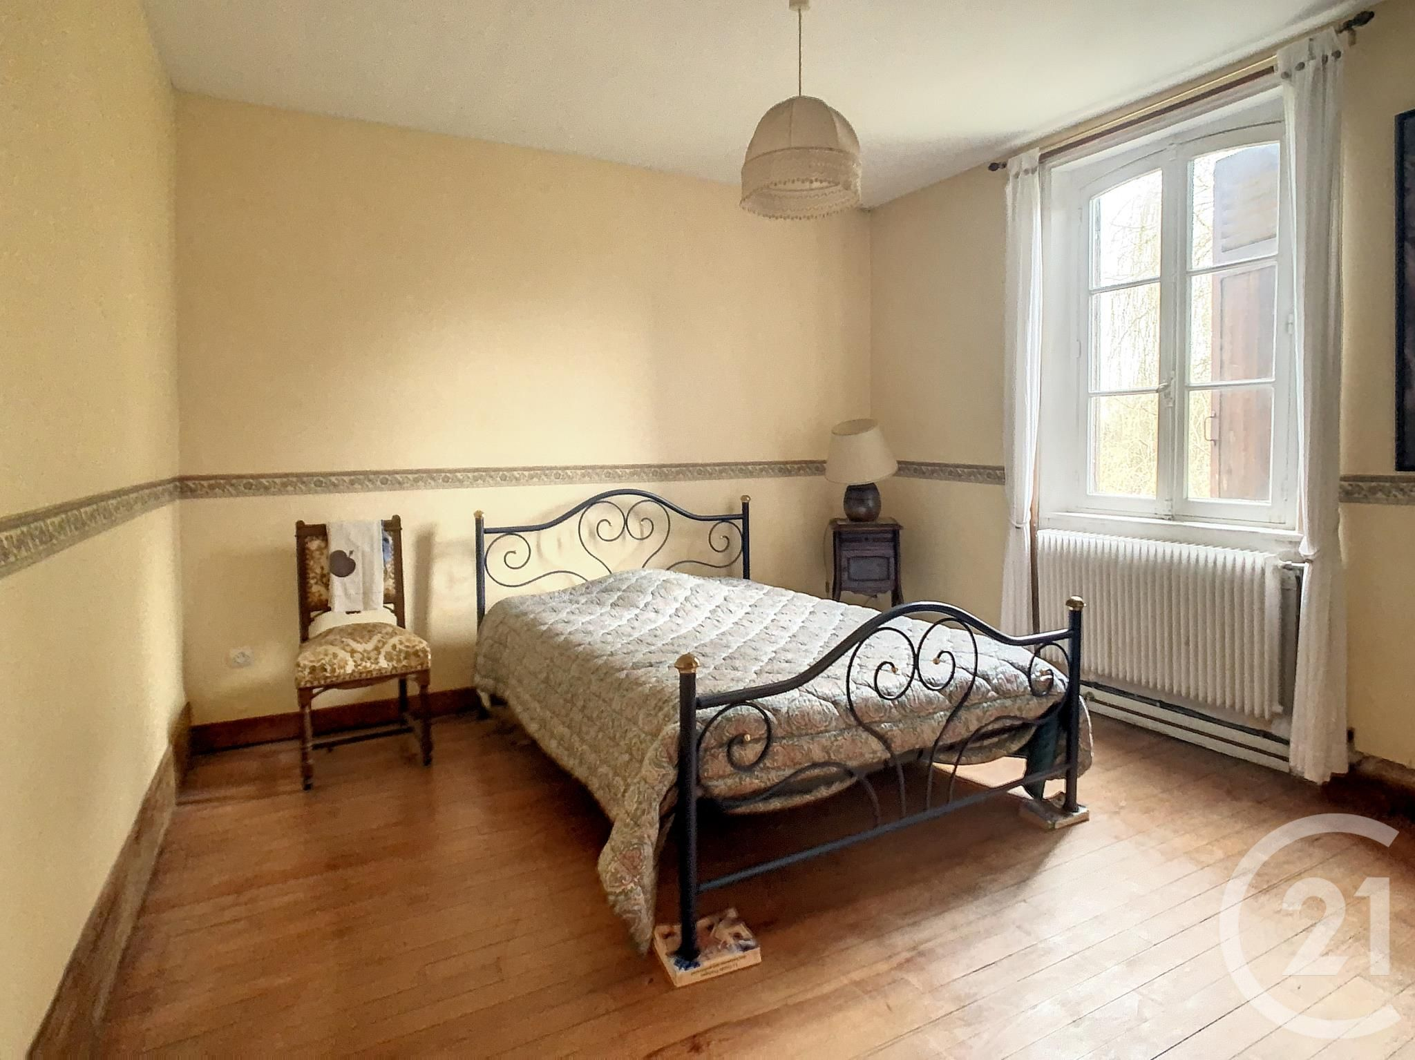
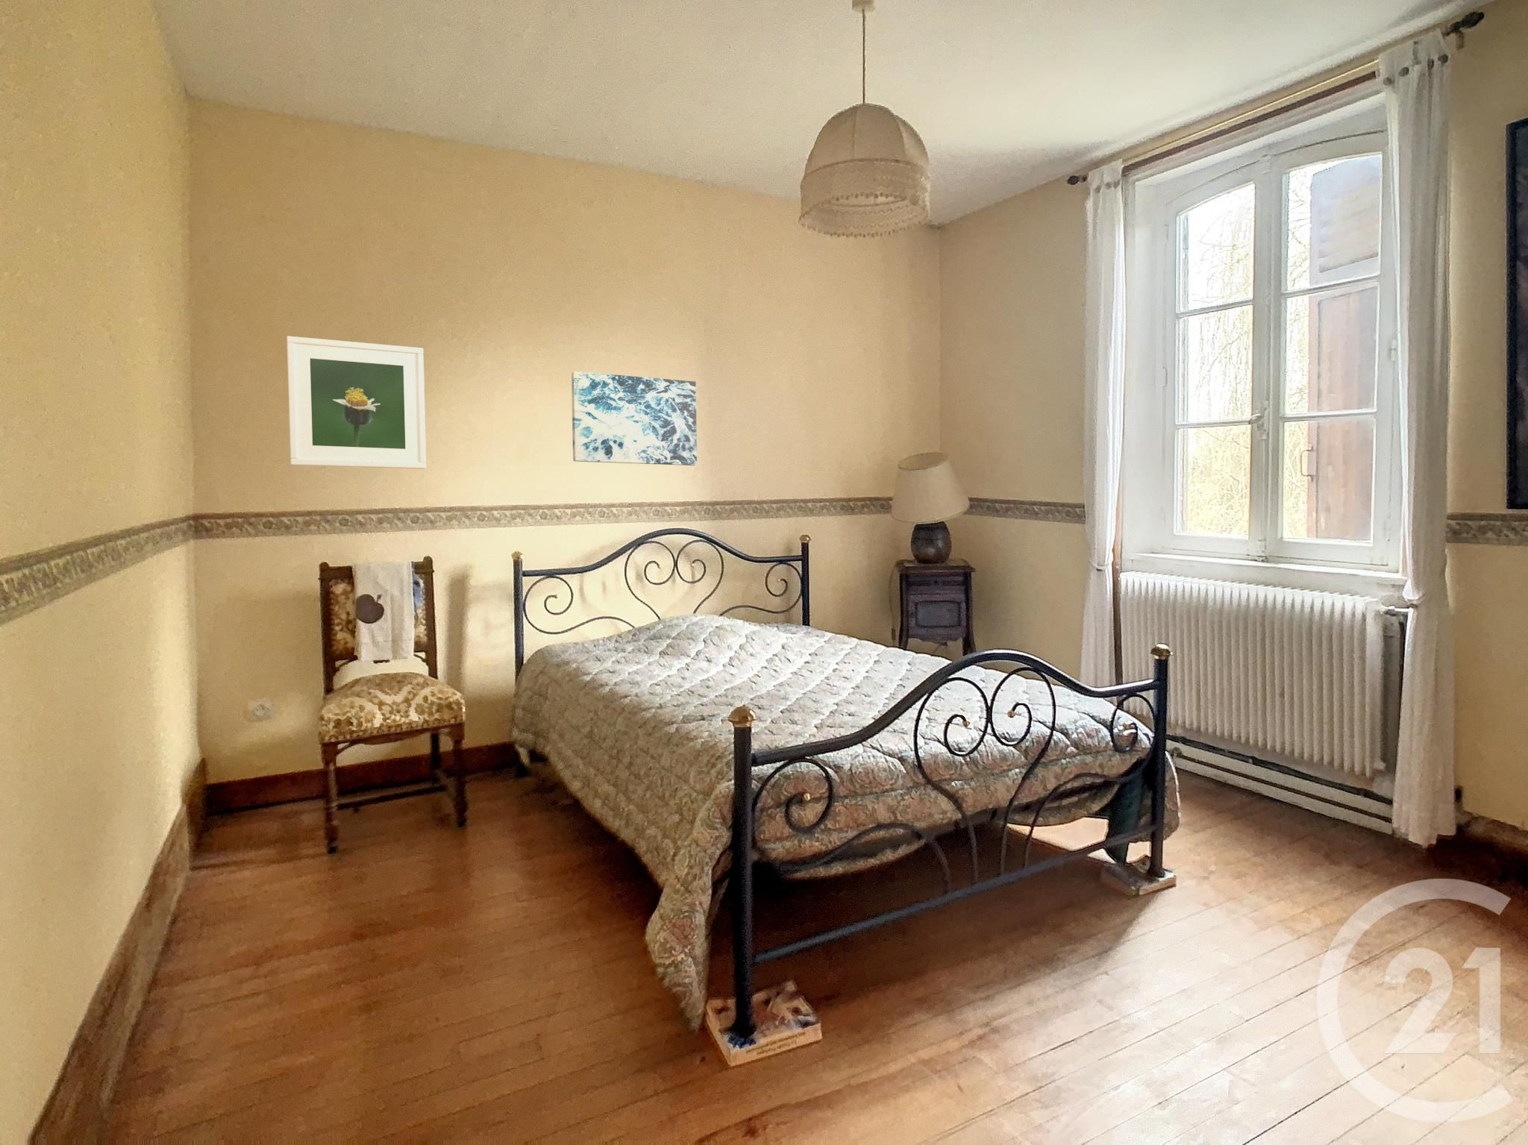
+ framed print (359, 404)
+ wall art (635, 420)
